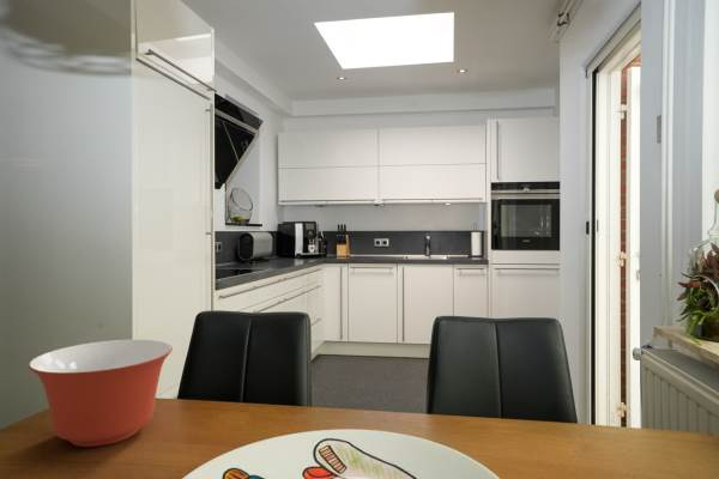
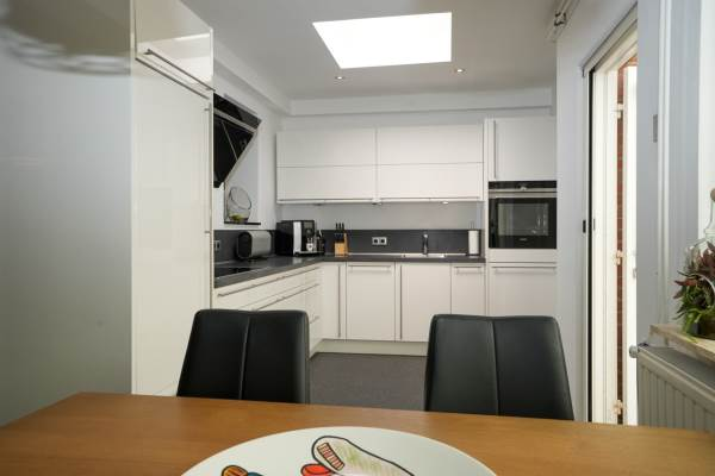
- mixing bowl (105, 393)
